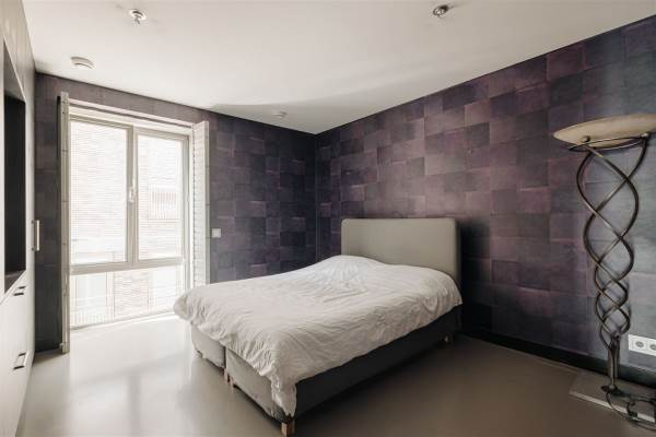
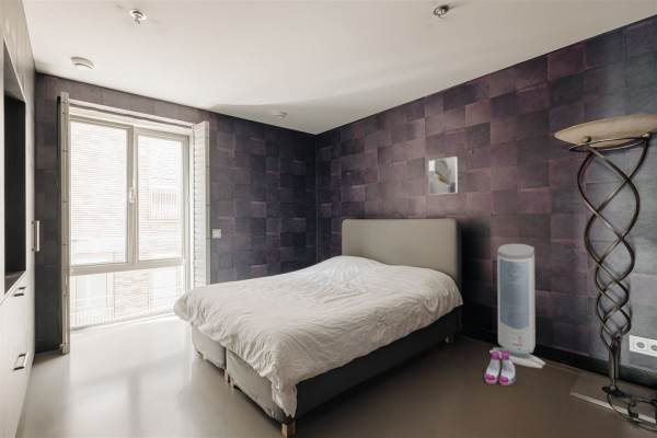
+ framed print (442, 176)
+ air purifier (516, 300)
+ boots (499, 365)
